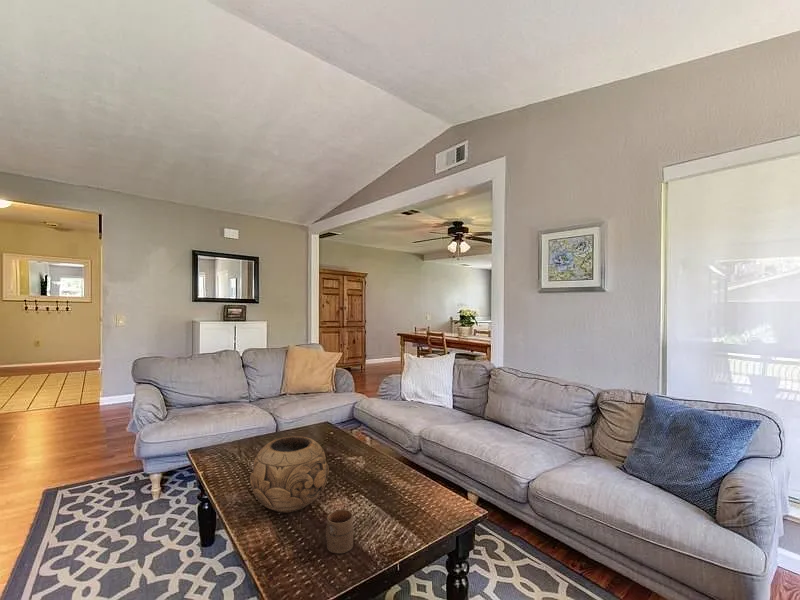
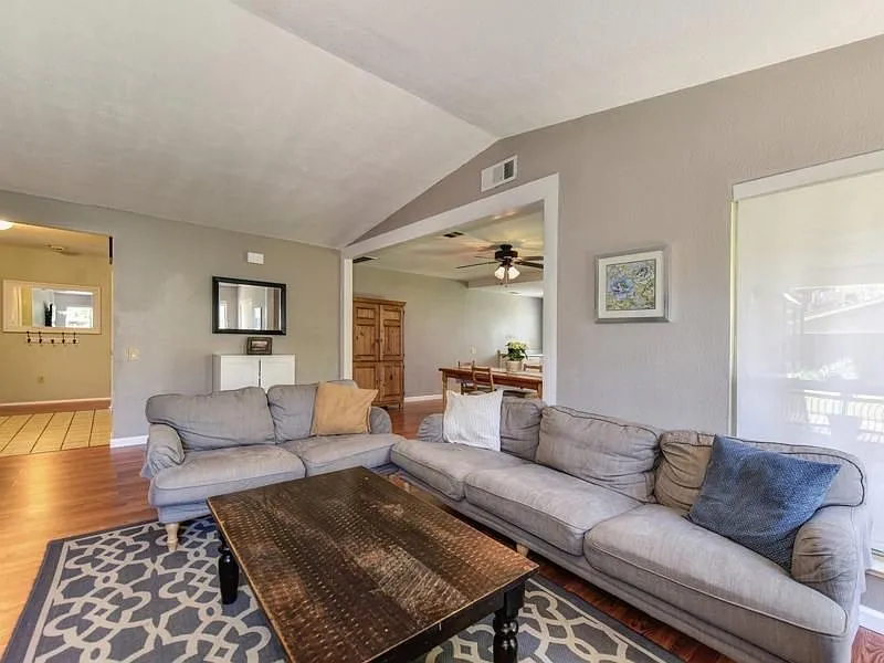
- cup (339, 531)
- decorative bowl (290, 472)
